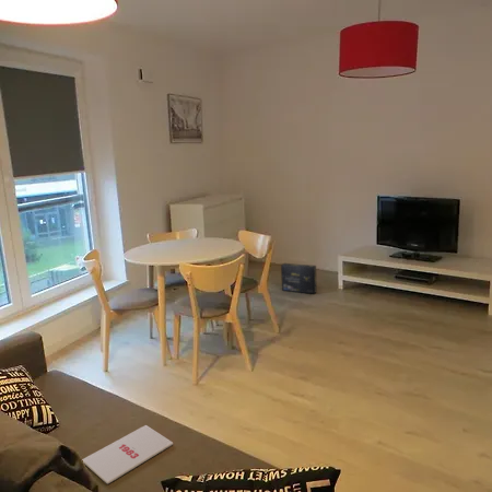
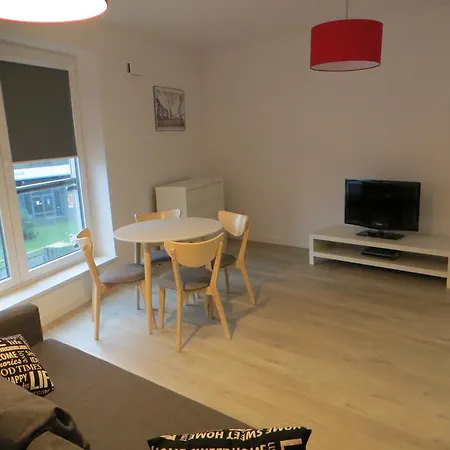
- magazine (128, 452)
- box (298, 278)
